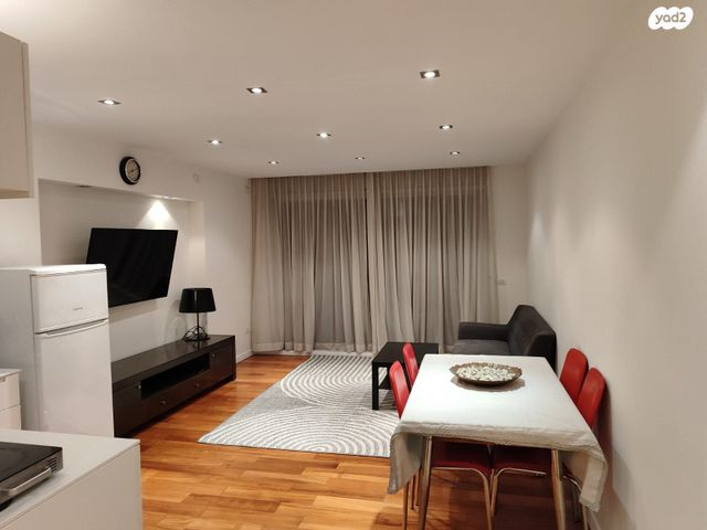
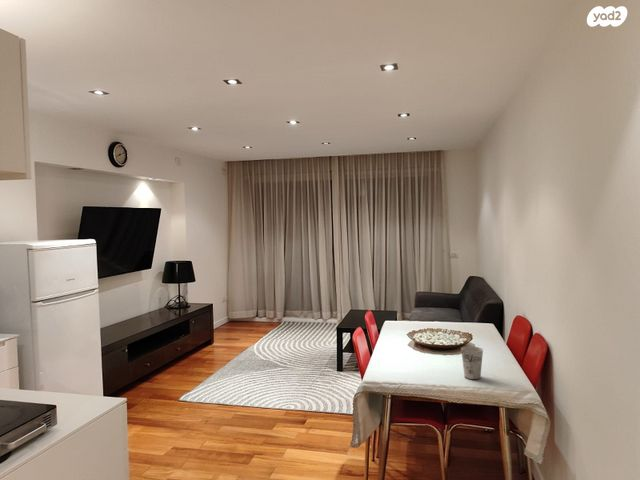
+ cup (472, 363)
